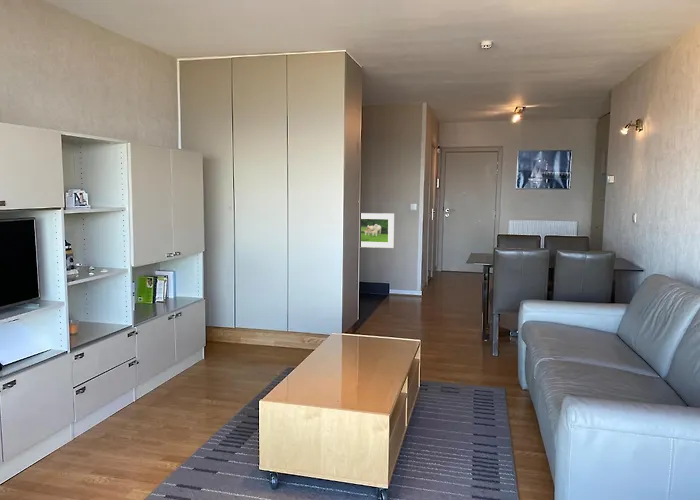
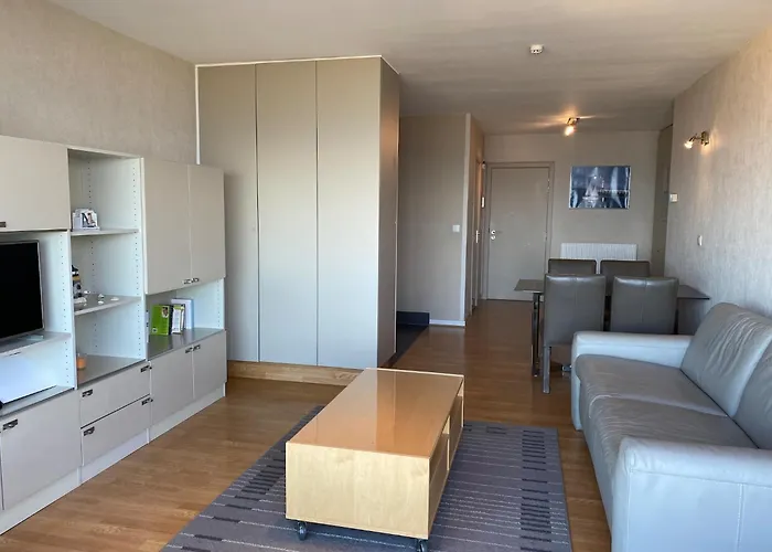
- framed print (373, 230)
